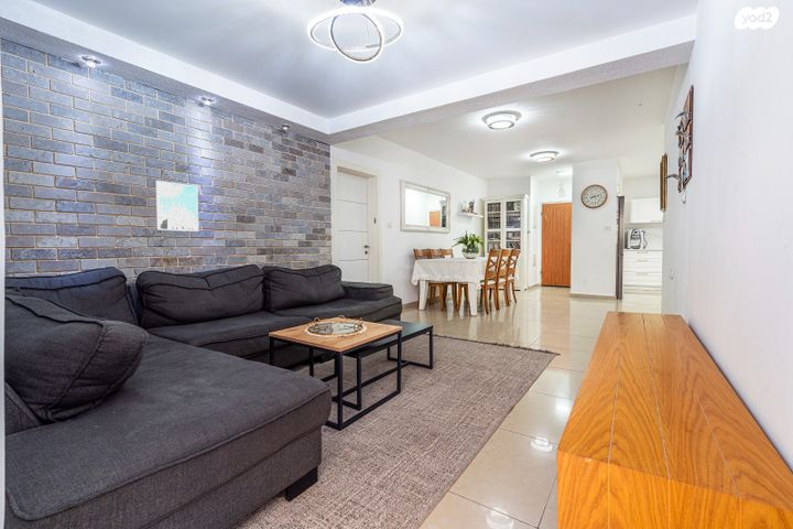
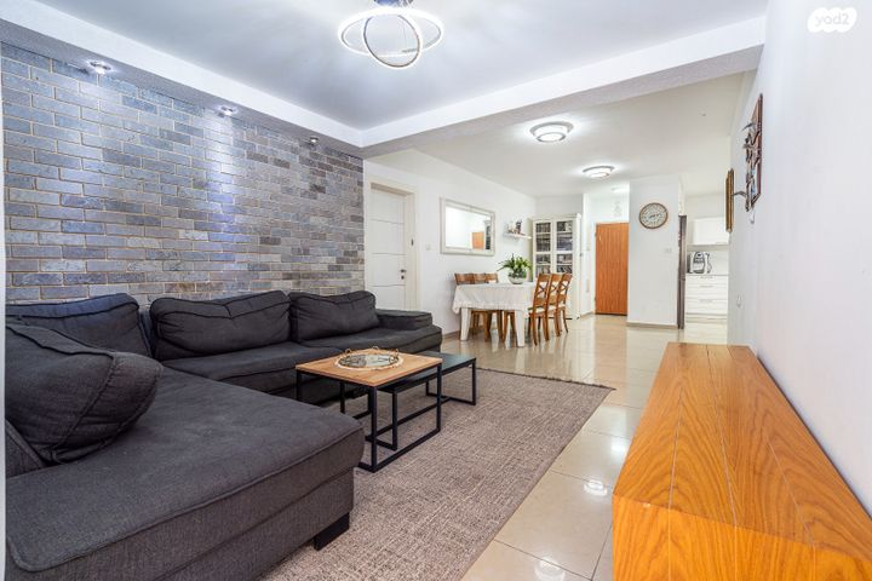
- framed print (177, 206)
